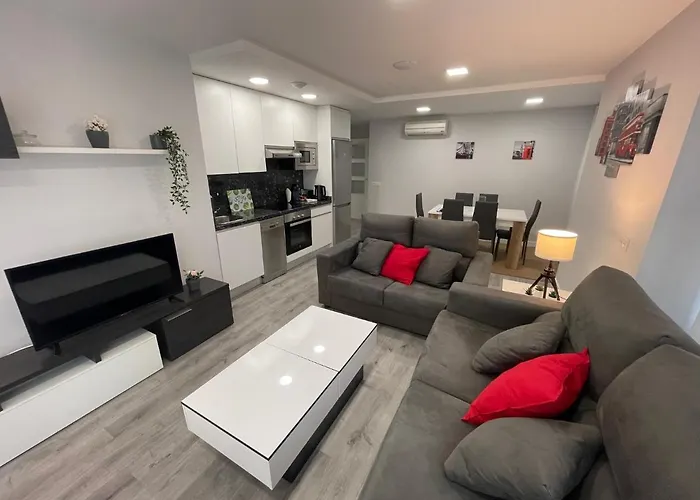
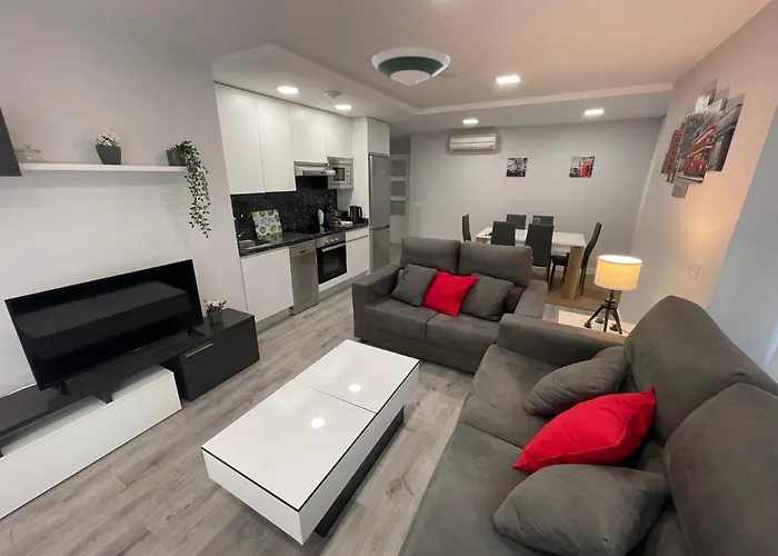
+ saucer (410, 72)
